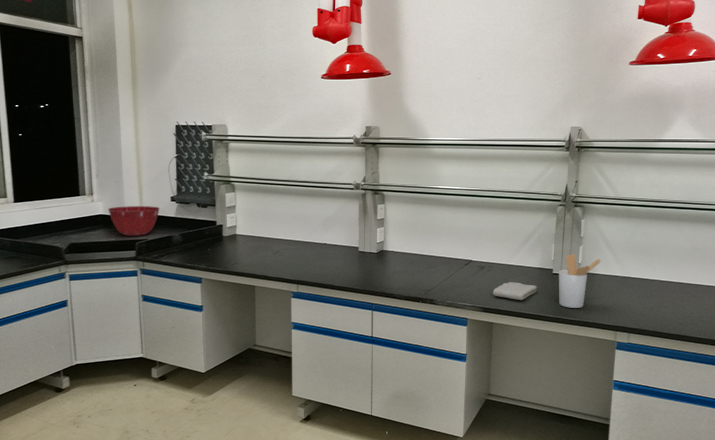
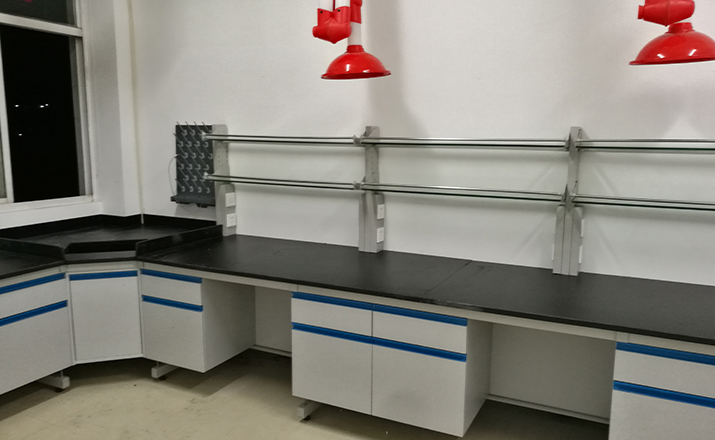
- washcloth (515, 290)
- utensil holder (579, 281)
- mixing bowl (134, 221)
